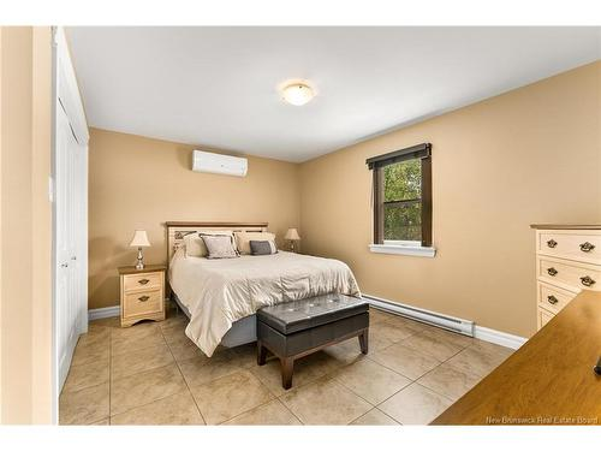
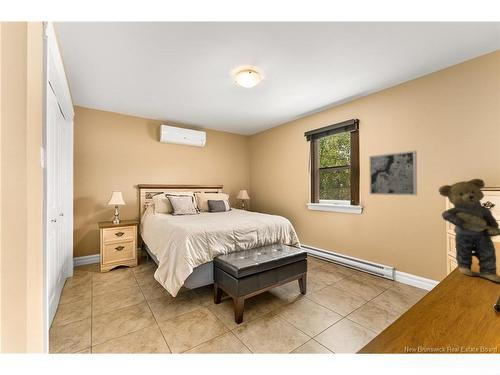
+ teddy bear (470, 226)
+ wall art (391, 174)
